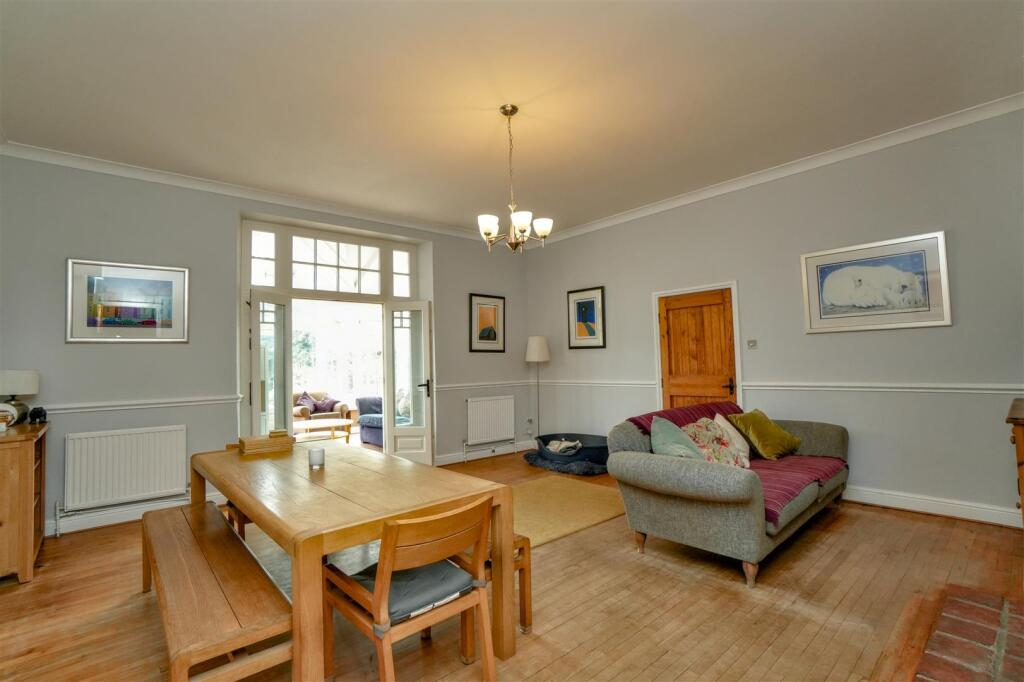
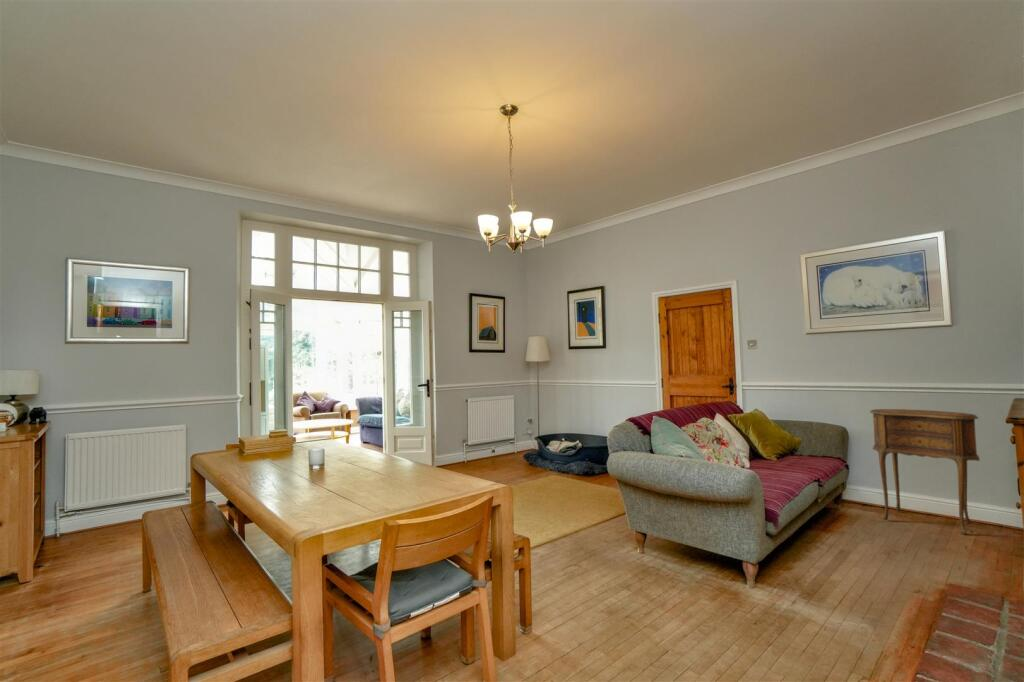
+ side table (924, 456)
